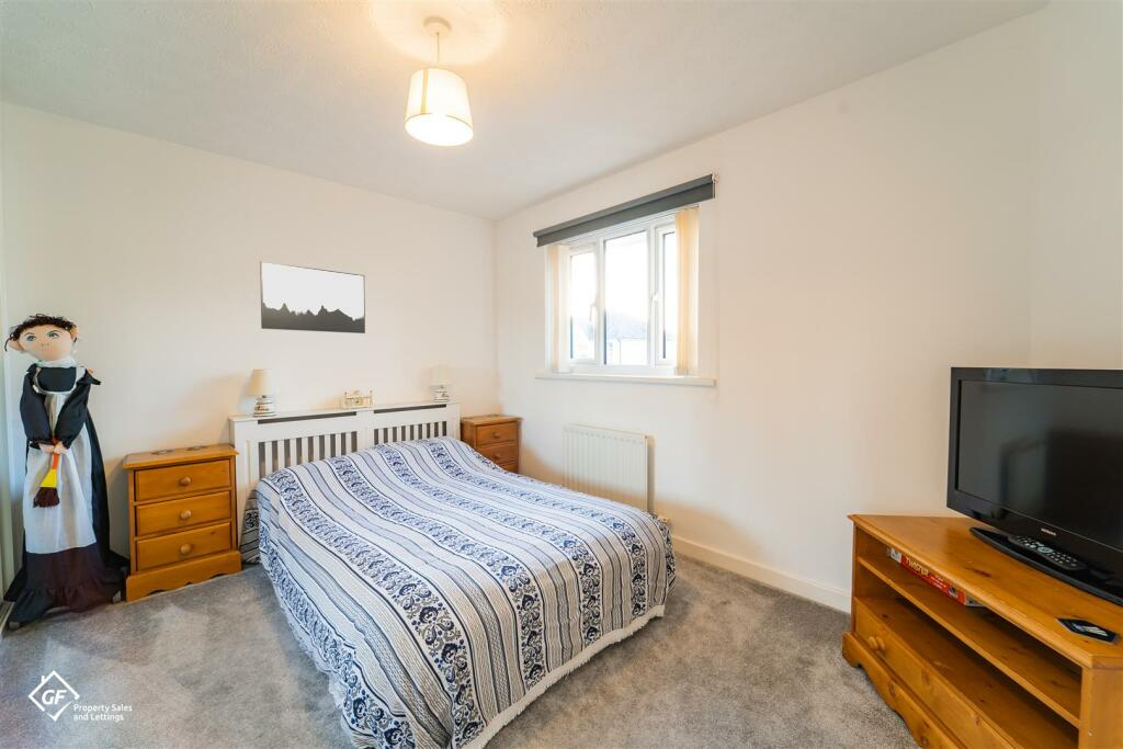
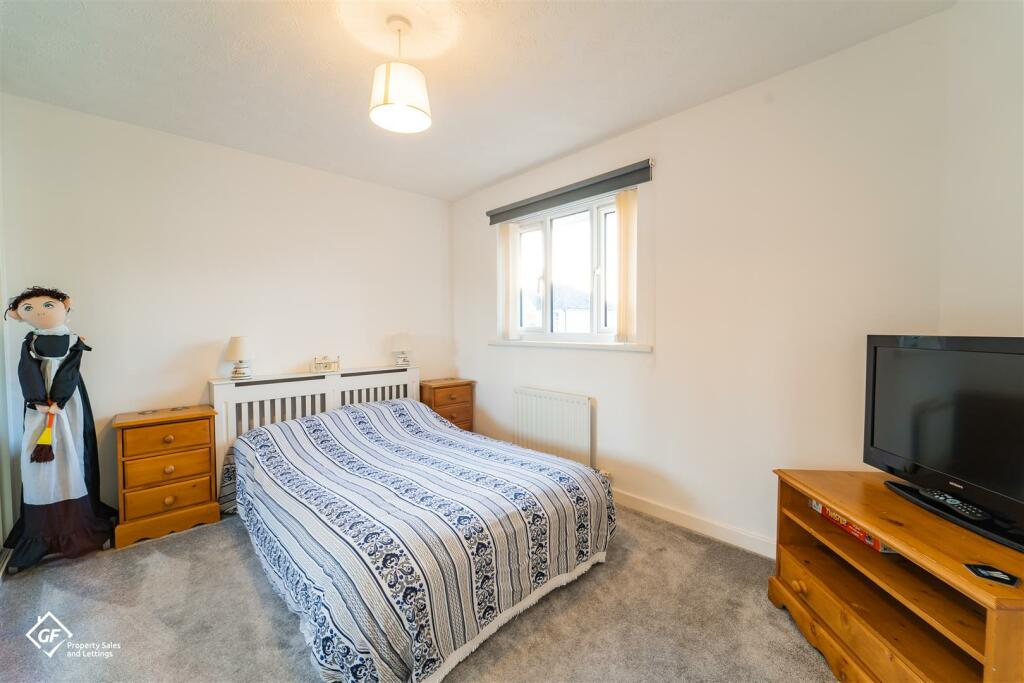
- wall art (316, 299)
